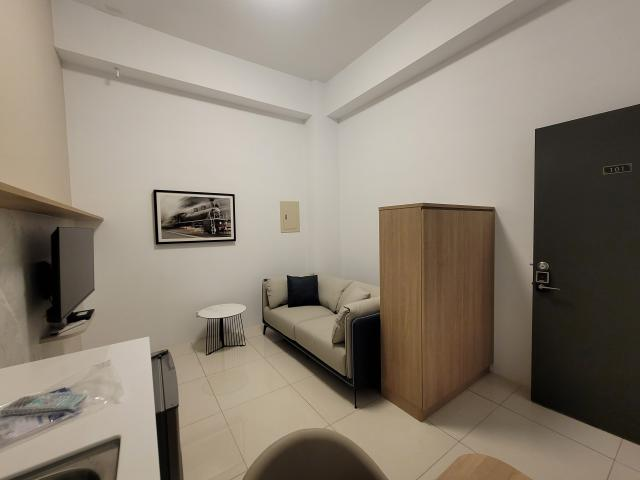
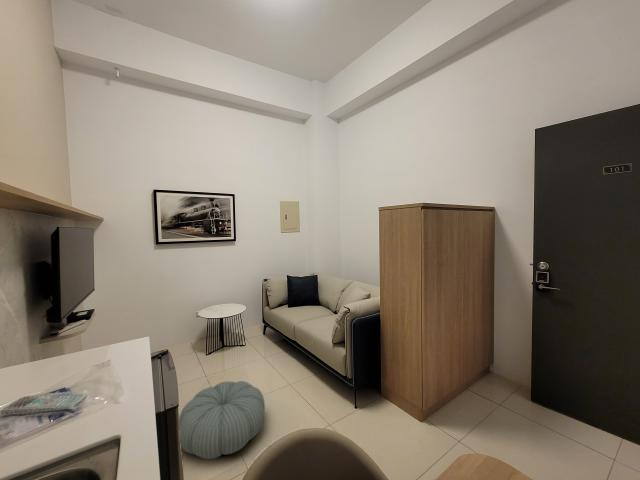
+ pouf (223, 414)
